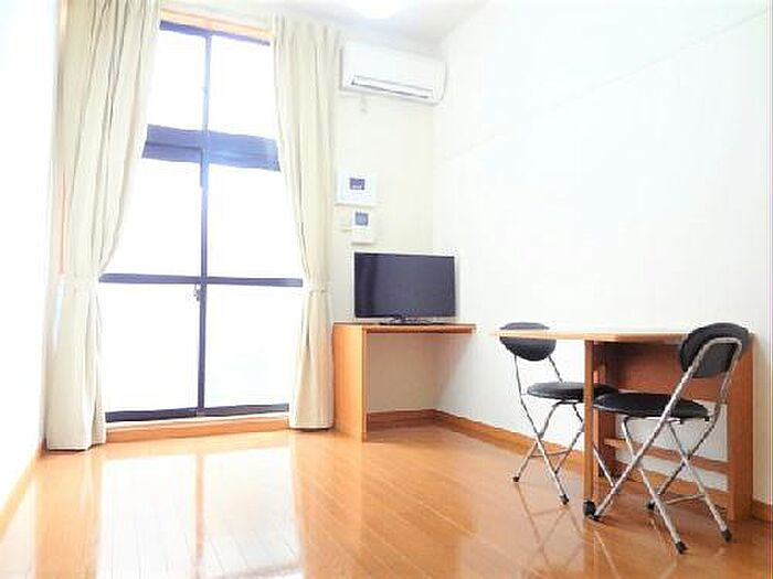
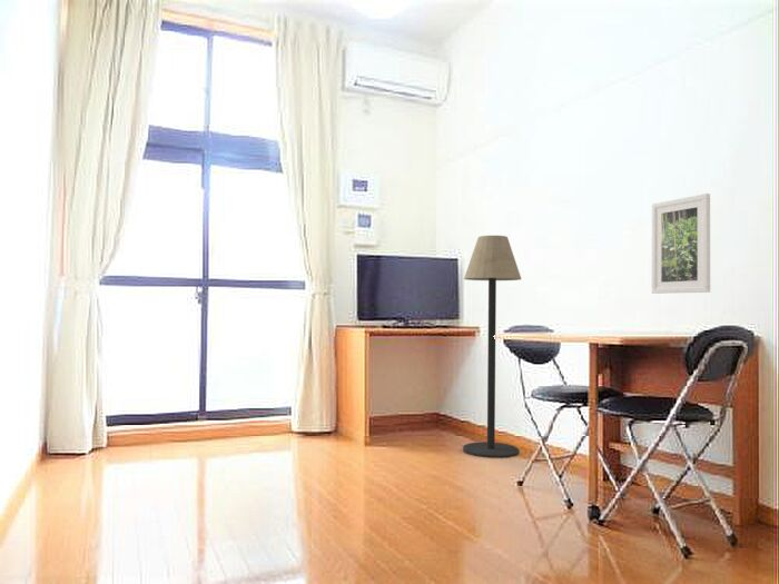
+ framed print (679, 246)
+ floor lamp (491, 344)
